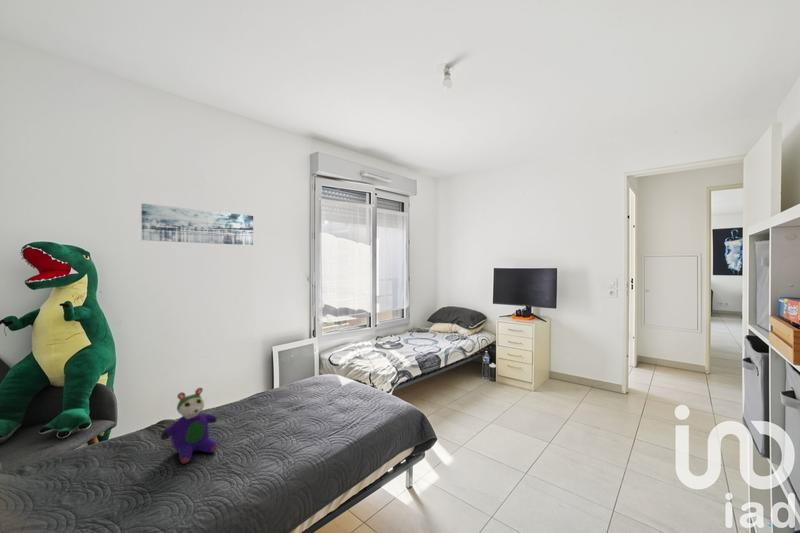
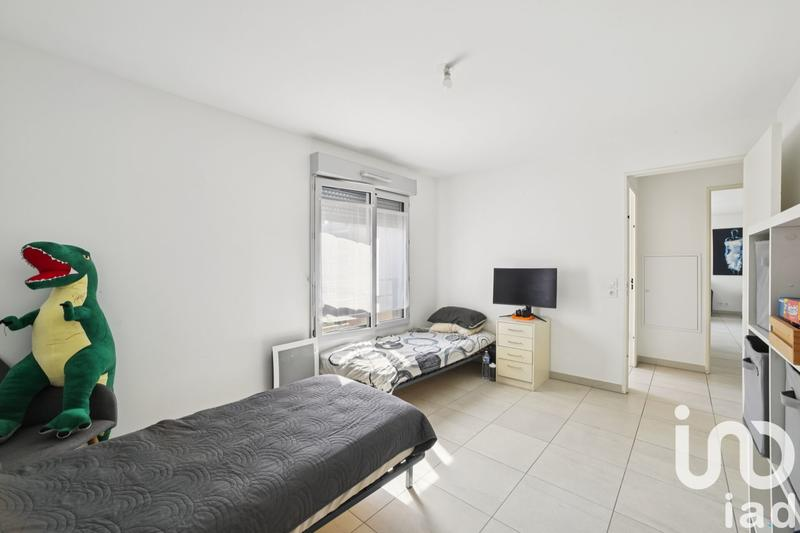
- stuffed toy (193, 421)
- wall art (203, 226)
